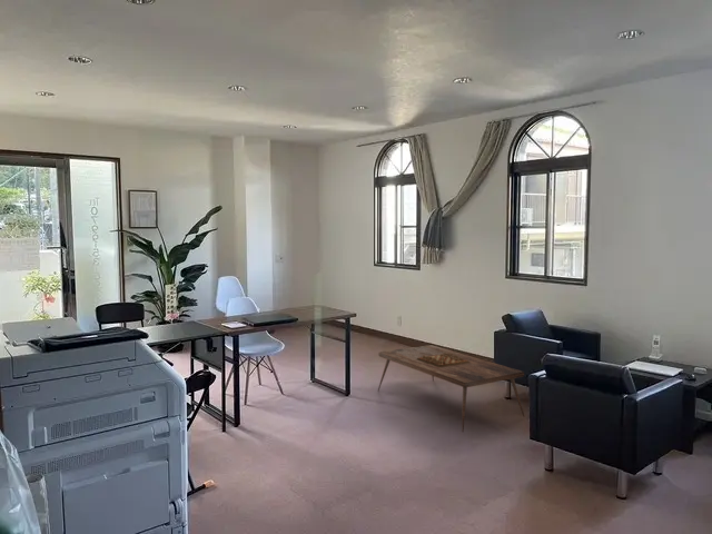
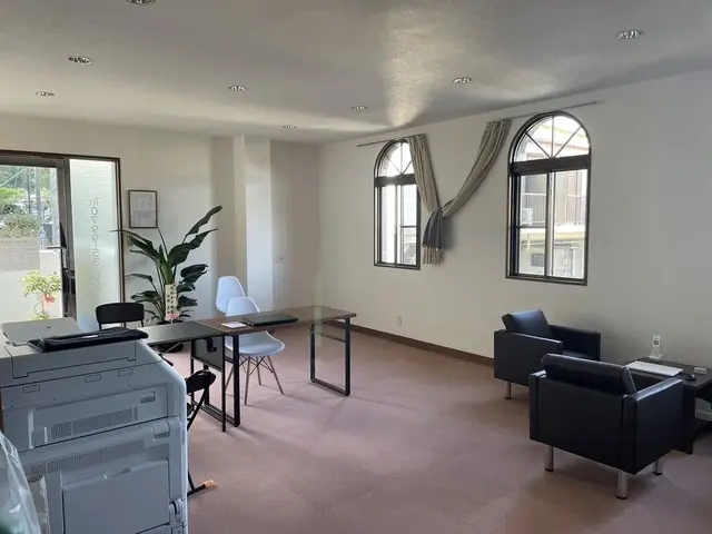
- coffee table (445, 379)
